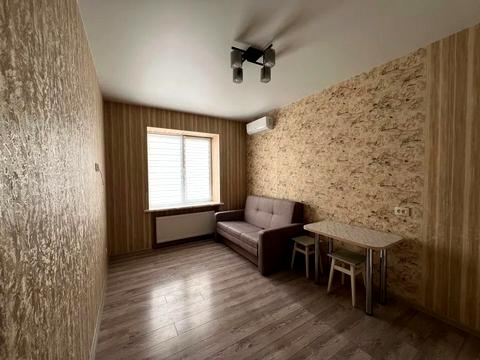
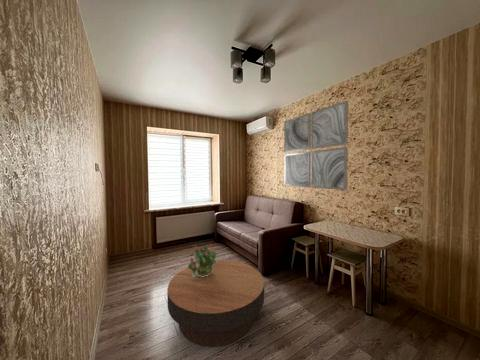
+ wall art (311, 151)
+ potted plant (204, 259)
+ coffee table (217, 297)
